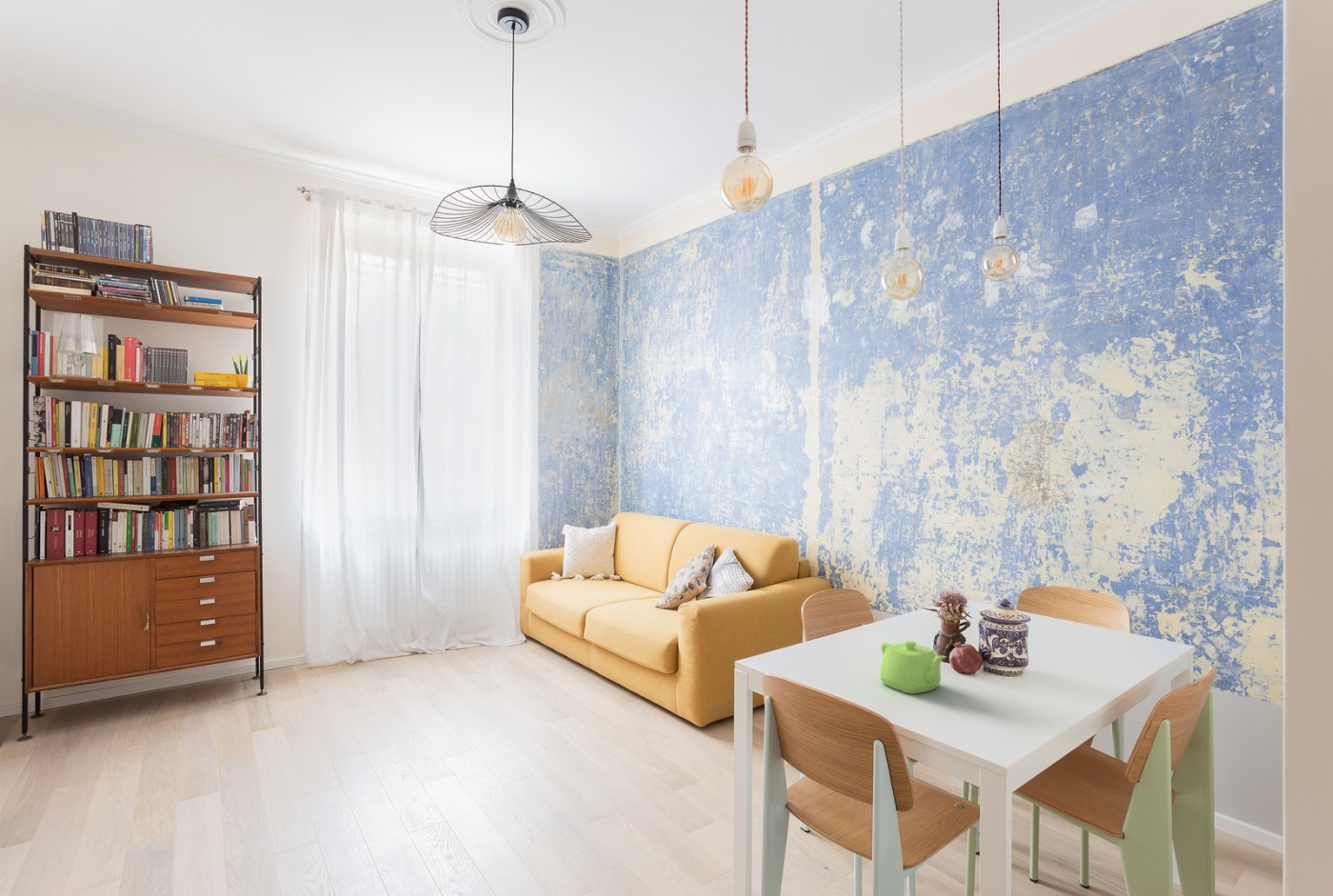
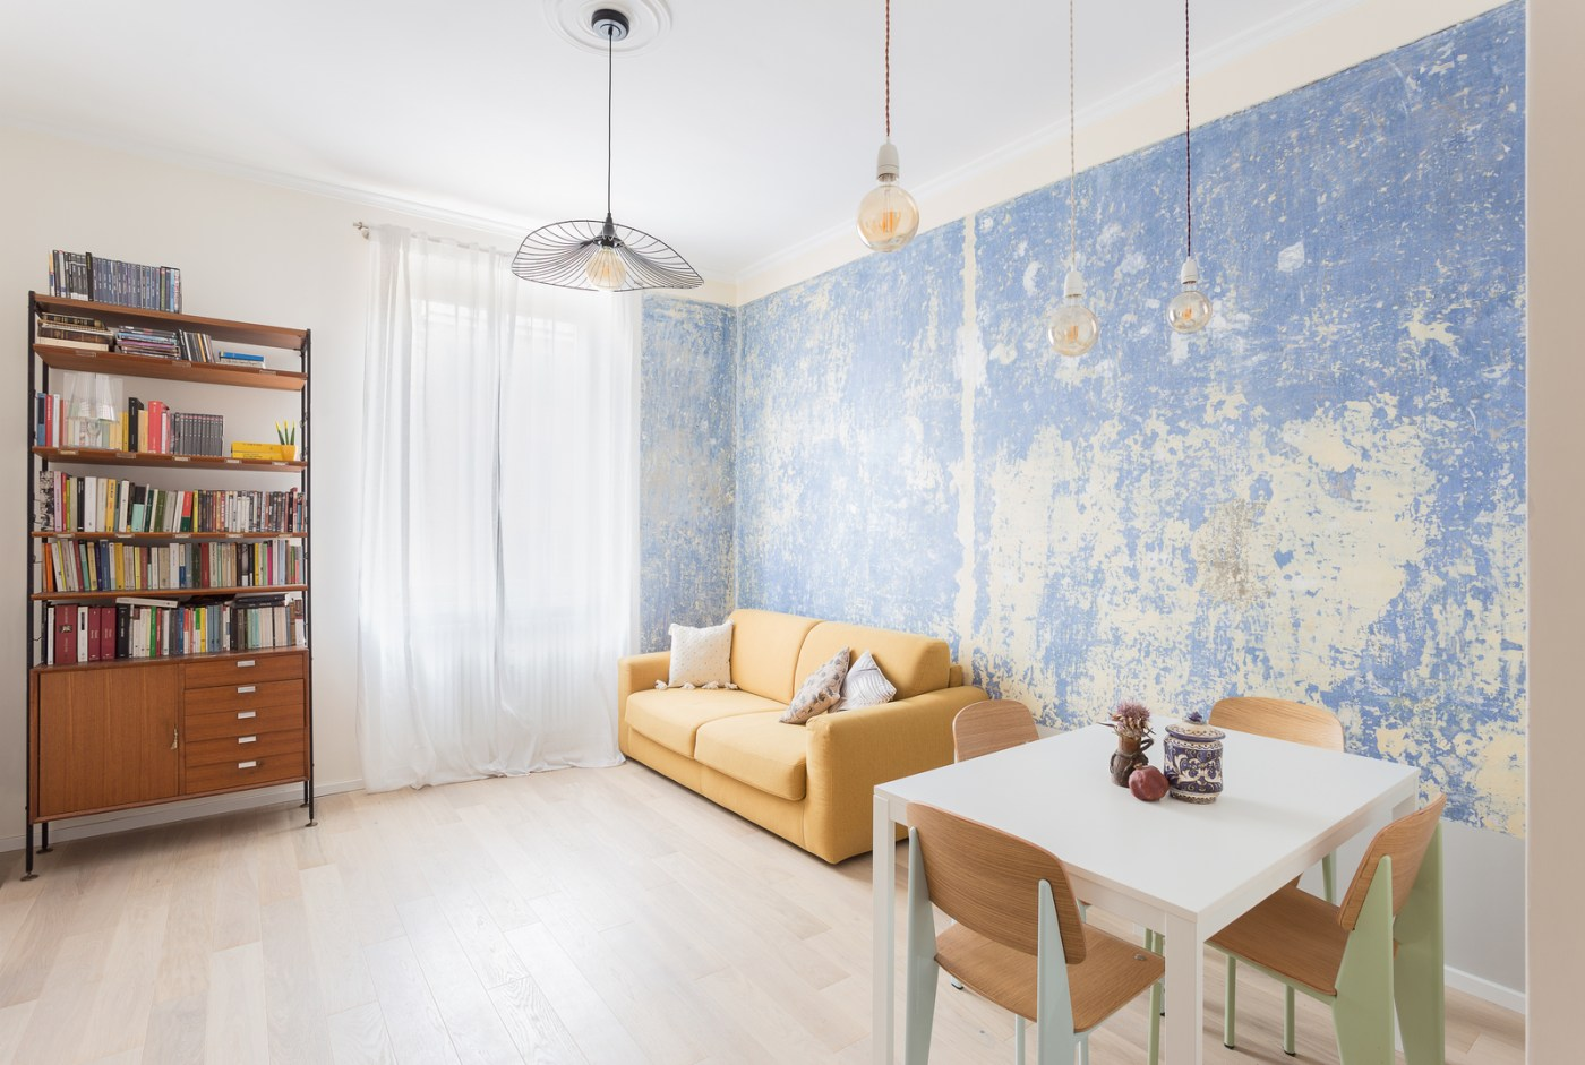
- teapot (912, 664)
